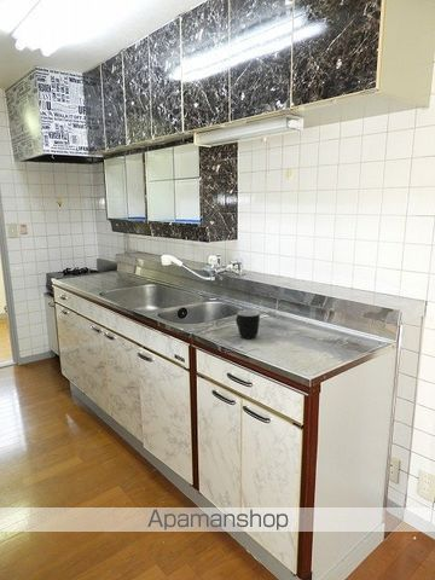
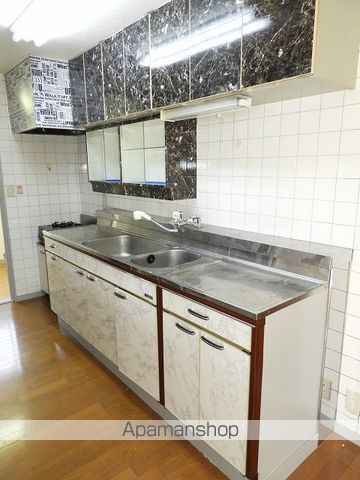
- mug (245, 324)
